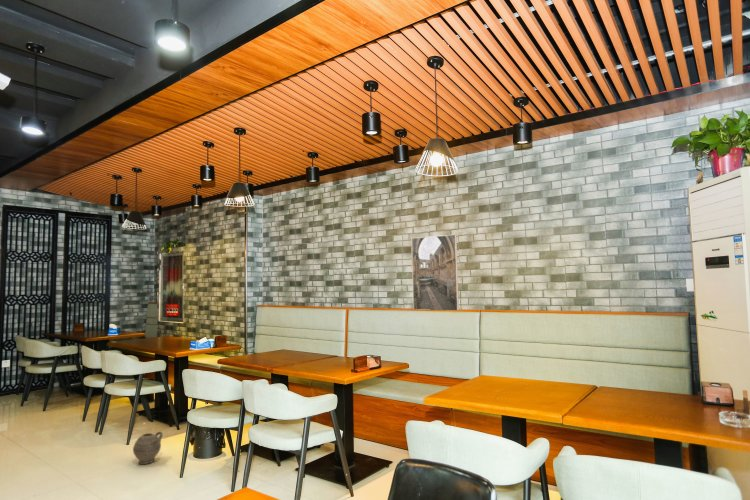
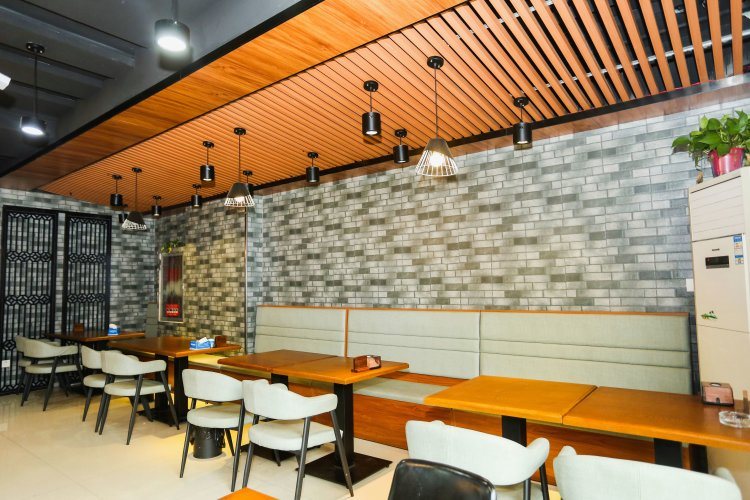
- ceramic jug (149, 448)
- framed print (434, 274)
